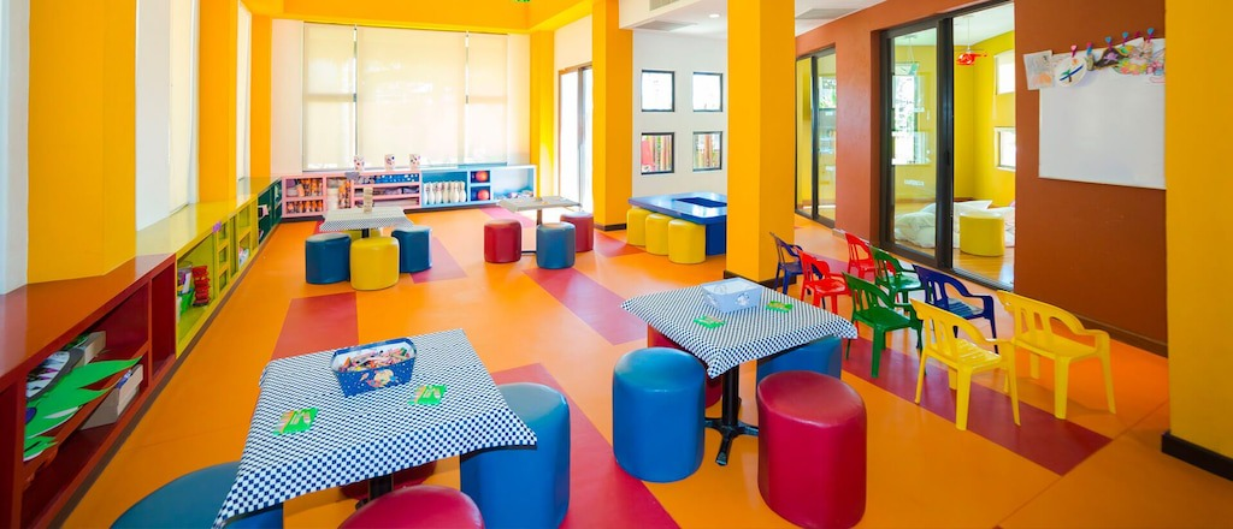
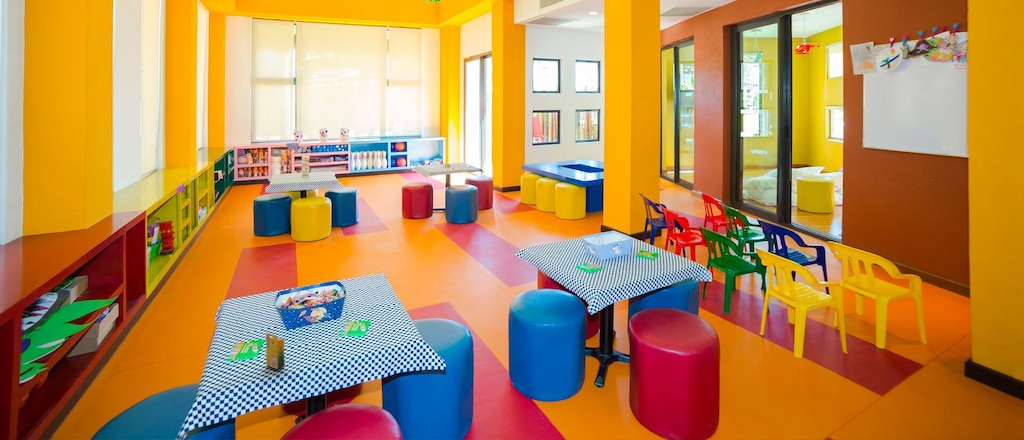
+ crayon box (275, 350)
